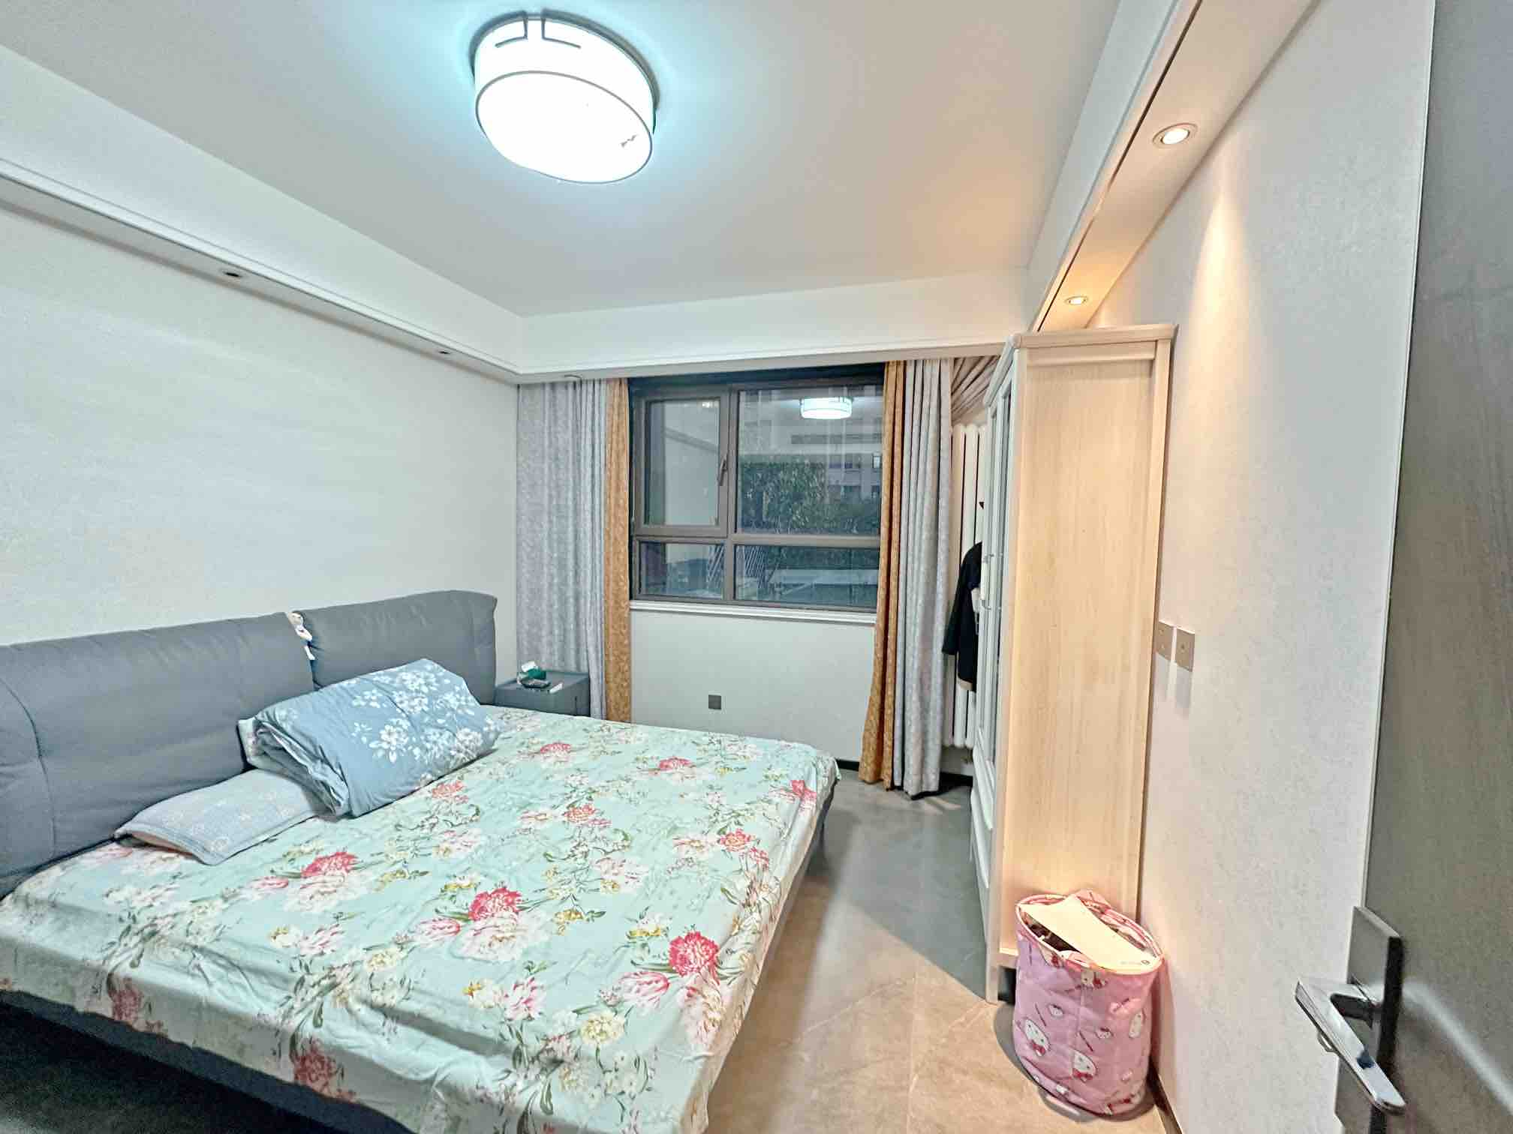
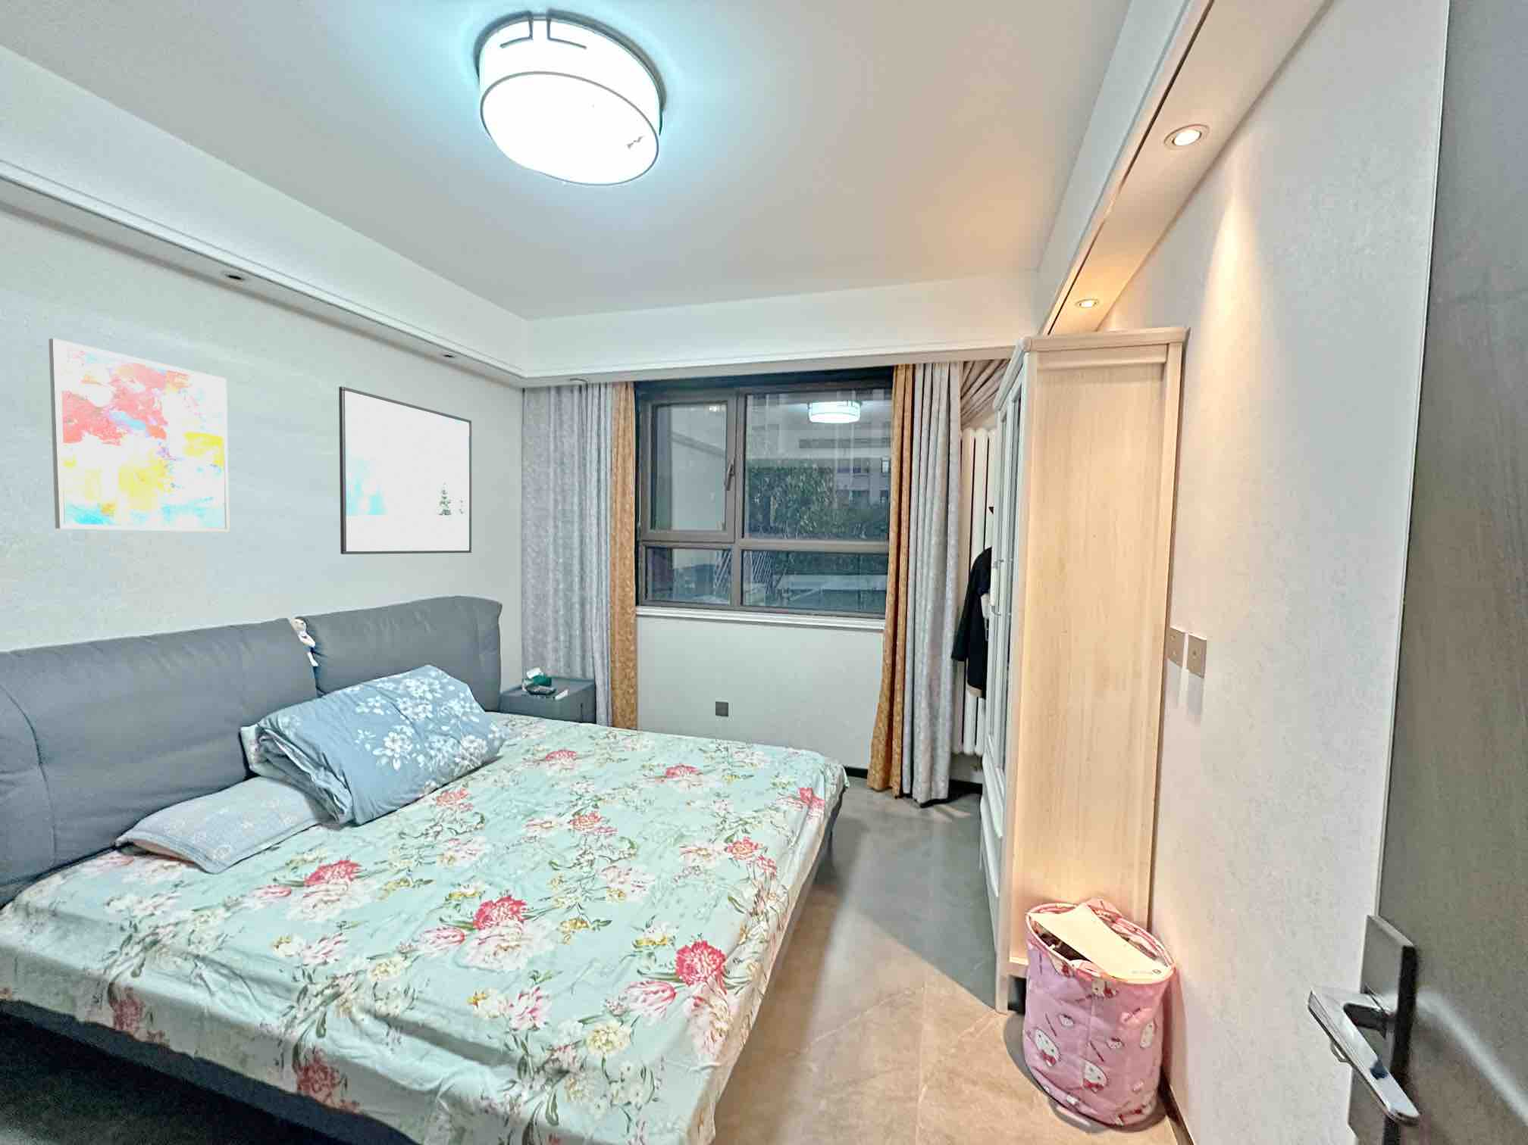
+ wall art (148, 446)
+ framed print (413, 480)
